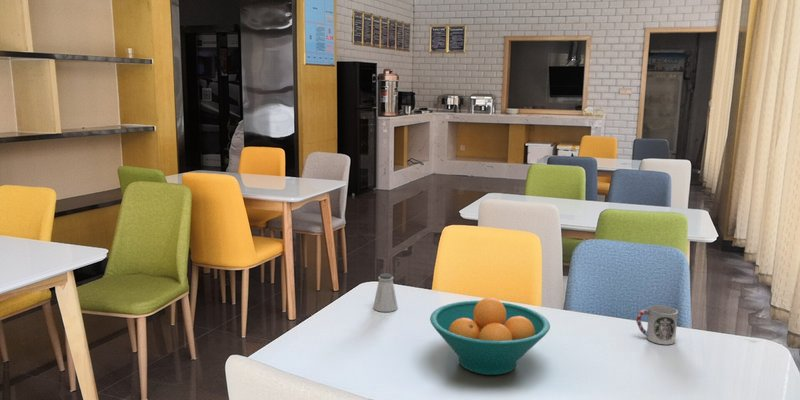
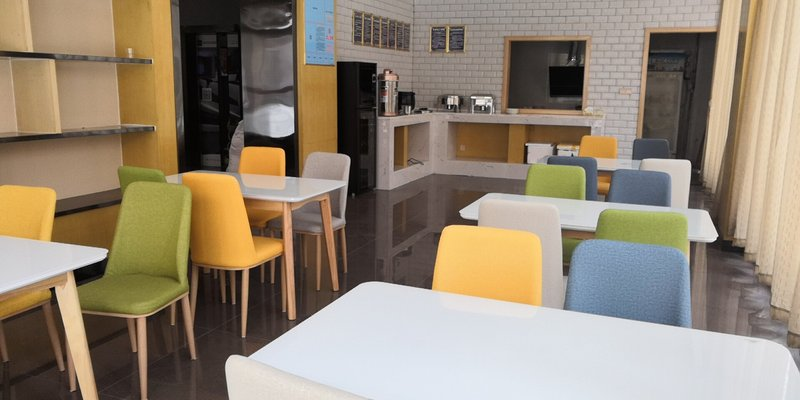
- cup (655, 324)
- fruit bowl (488, 331)
- saltshaker (385, 291)
